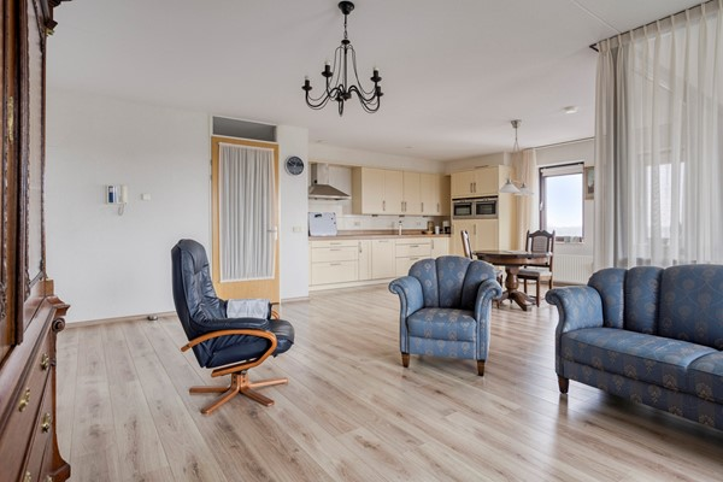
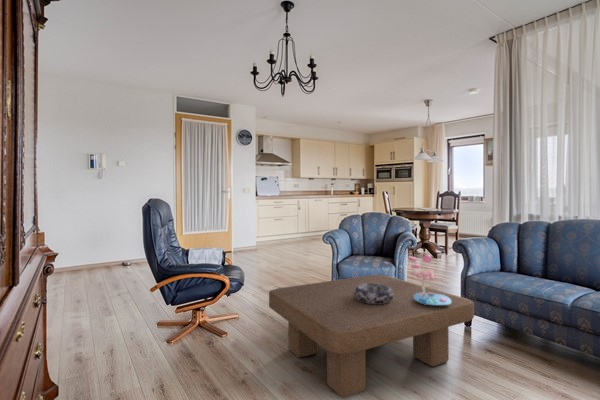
+ decorative tree (430, 278)
+ decorative bowl (373, 293)
+ coffee table (365, 325)
